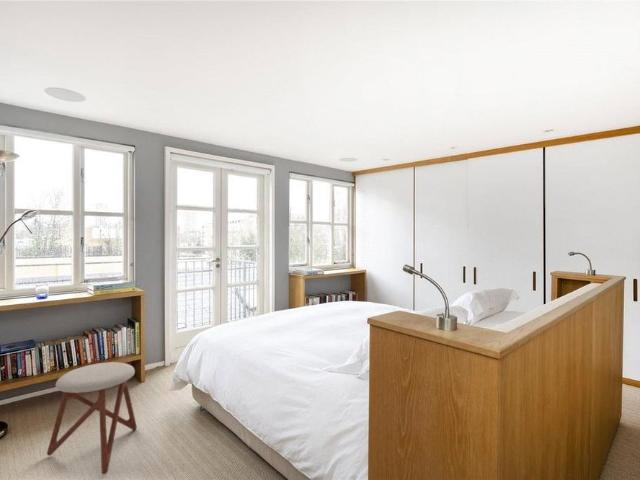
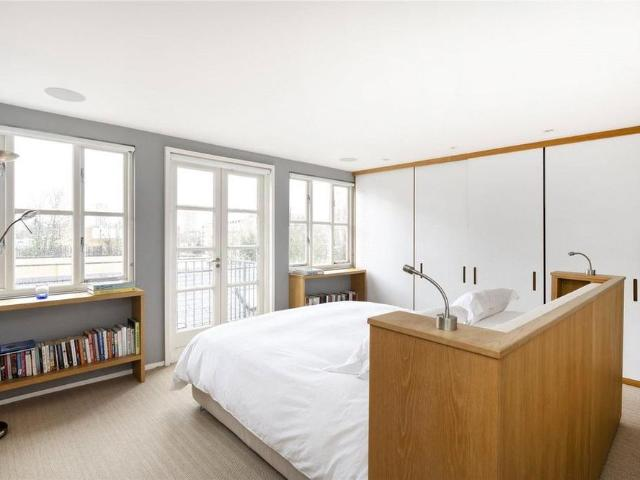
- stool (103, 409)
